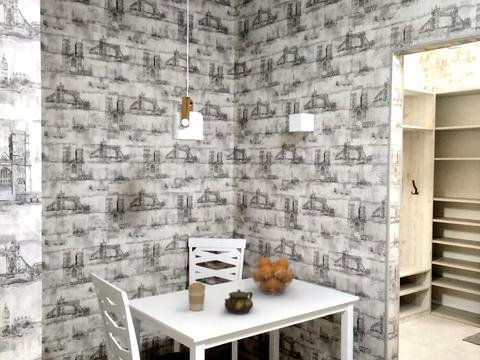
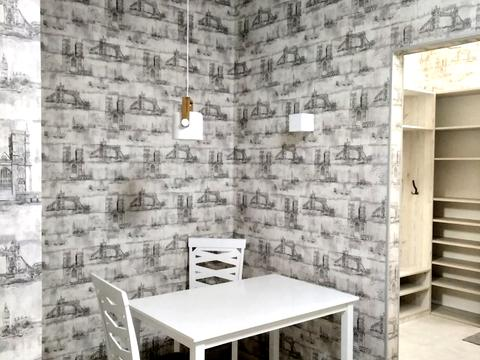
- coffee cup (196, 296)
- teapot (238, 300)
- fruit basket (272, 275)
